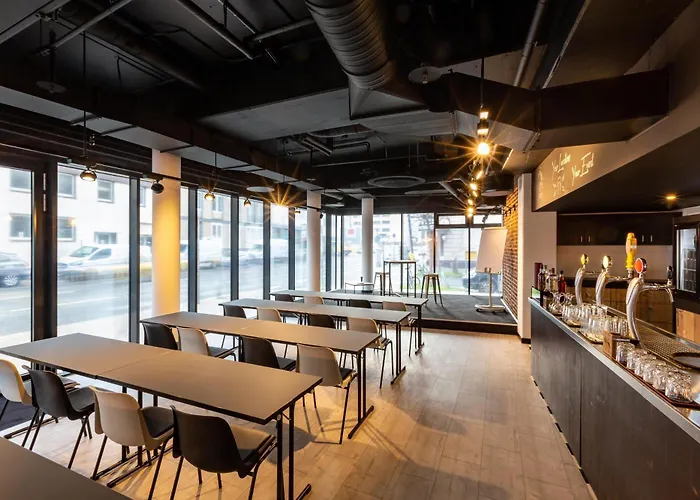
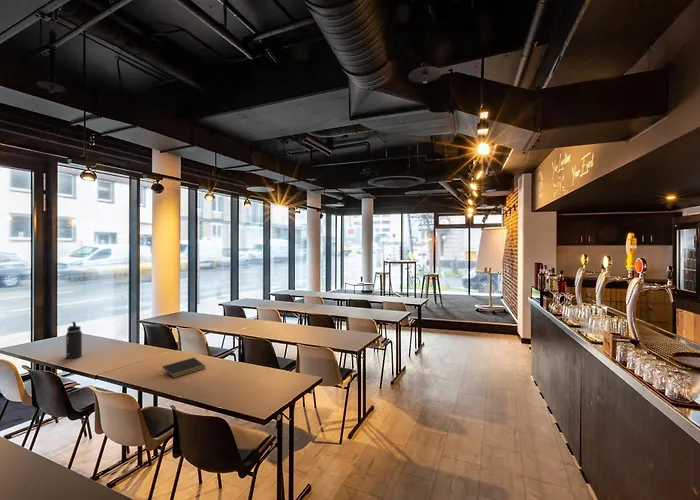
+ thermos bottle (73, 338)
+ notepad (184, 367)
